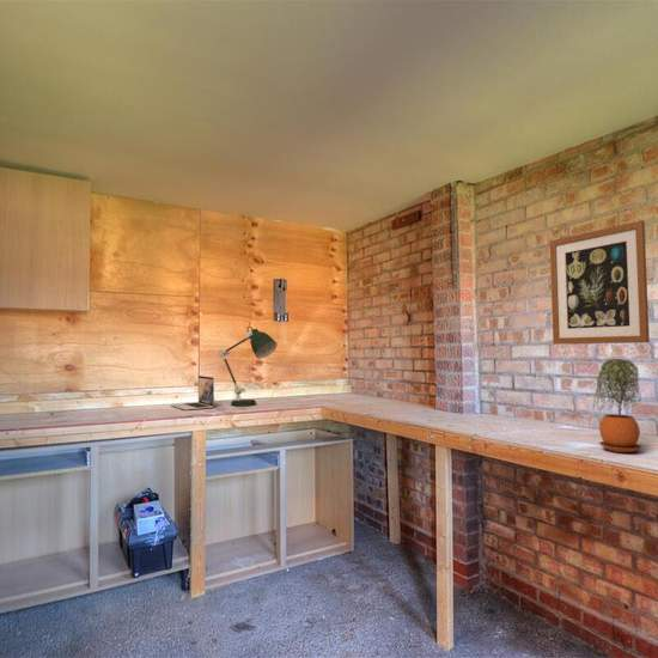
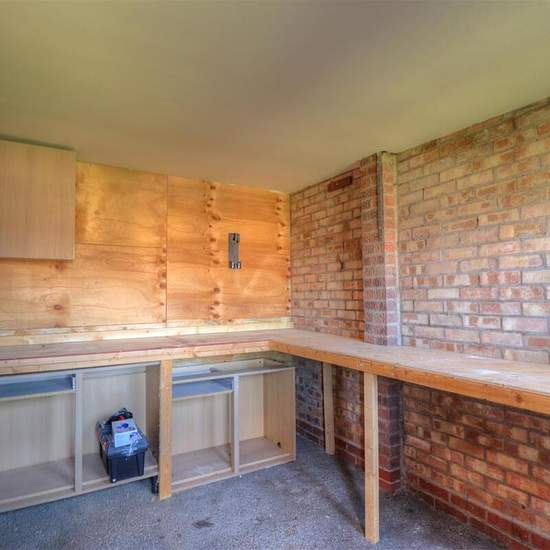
- potted plant (615, 404)
- desk lamp (256, 357)
- wall art (595, 287)
- laptop (199, 391)
